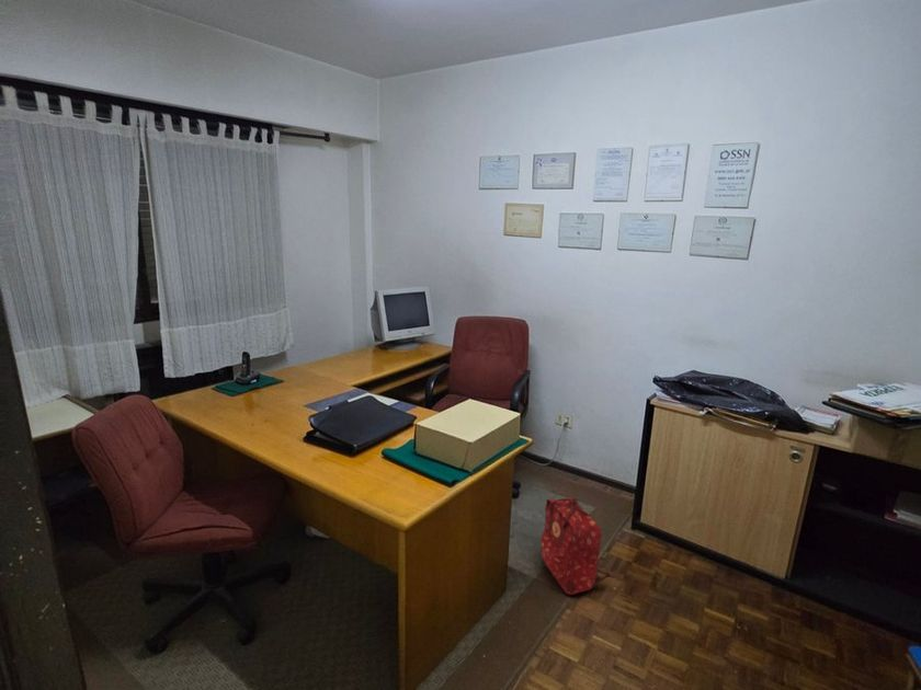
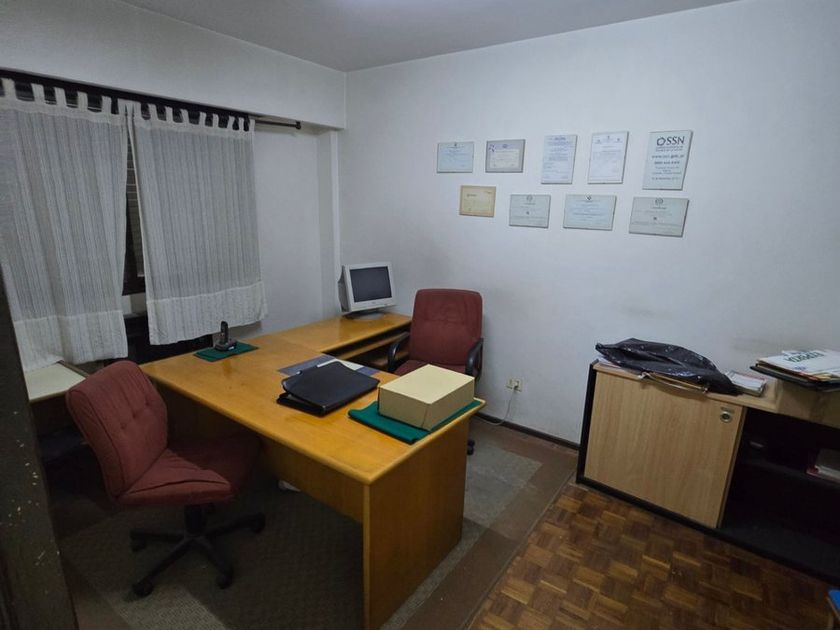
- backpack (573, 536)
